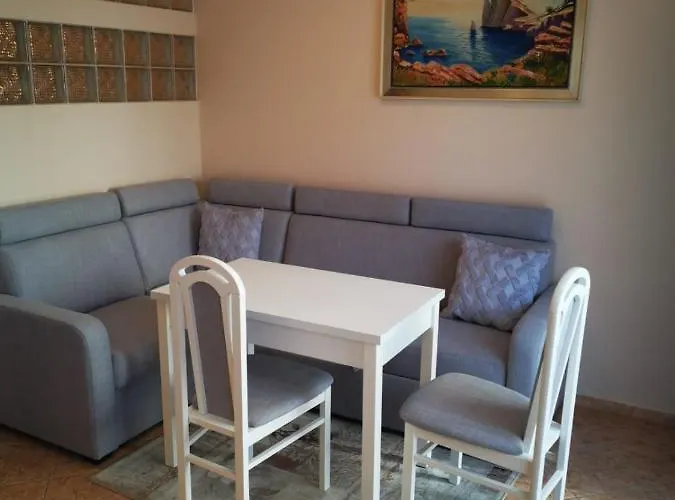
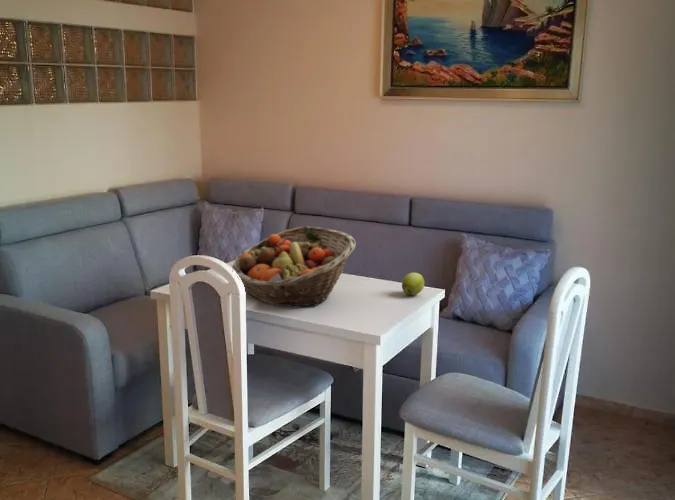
+ apple (412, 283)
+ fruit basket (293, 264)
